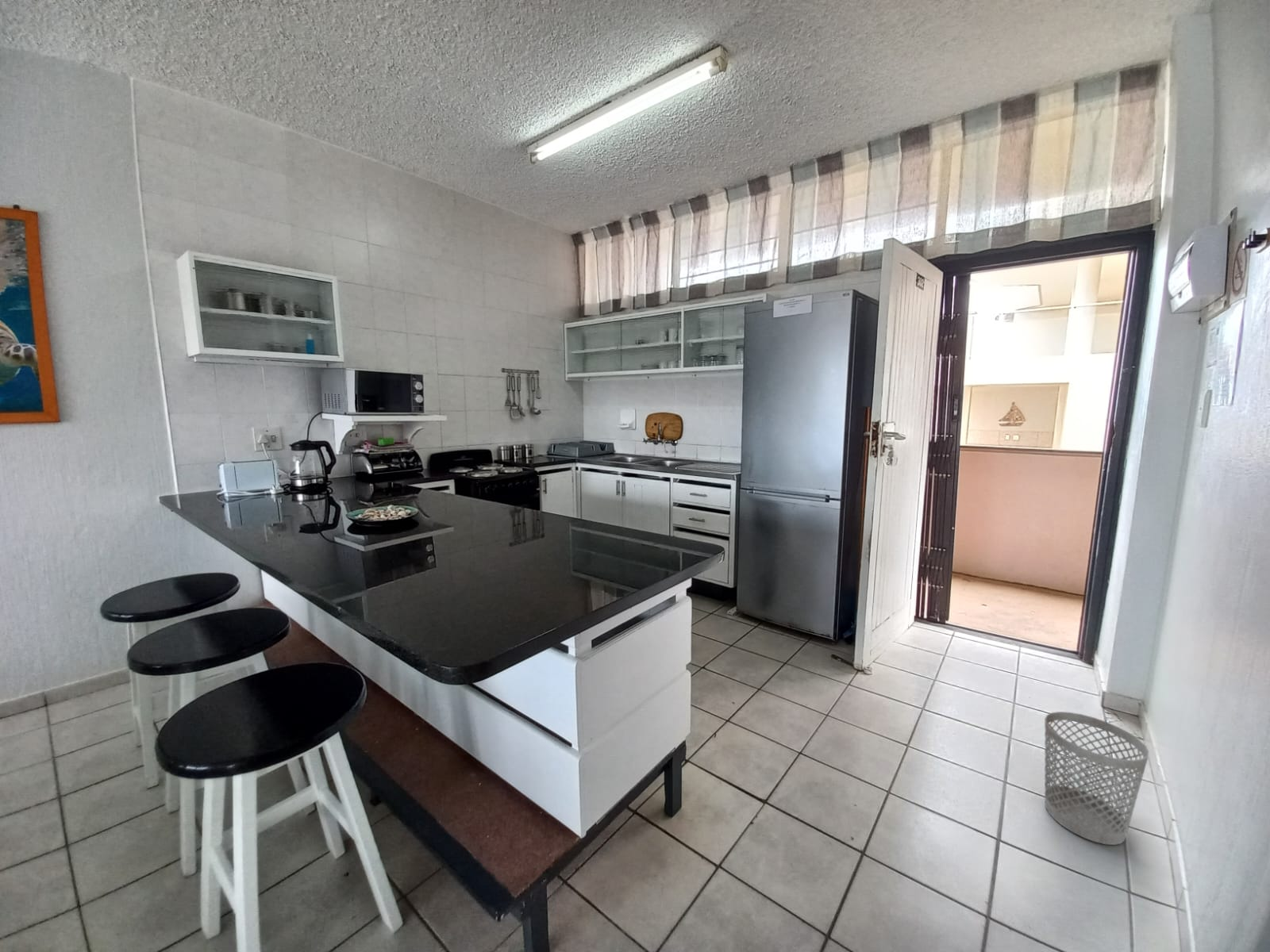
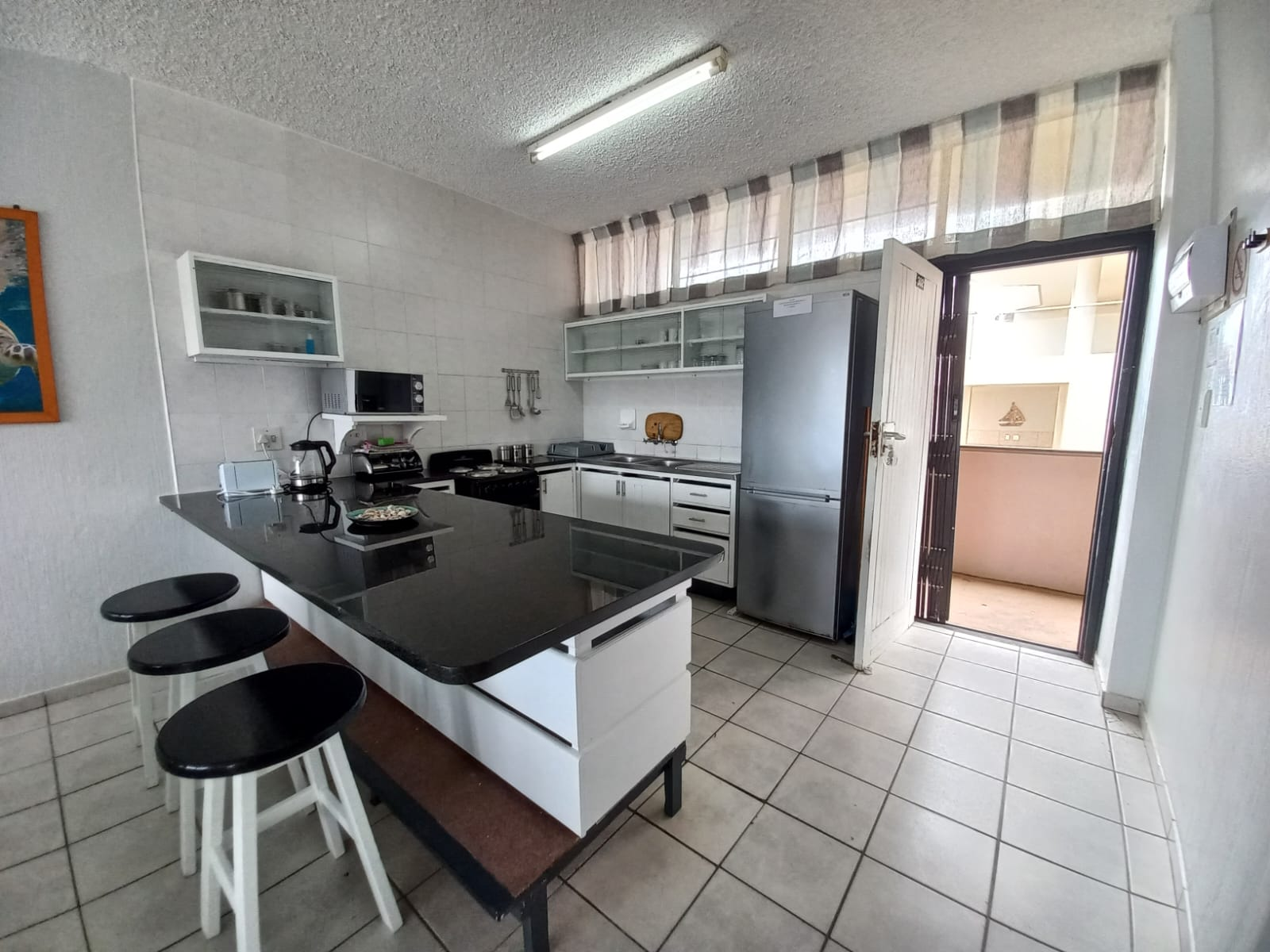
- wastebasket (1088, 777)
